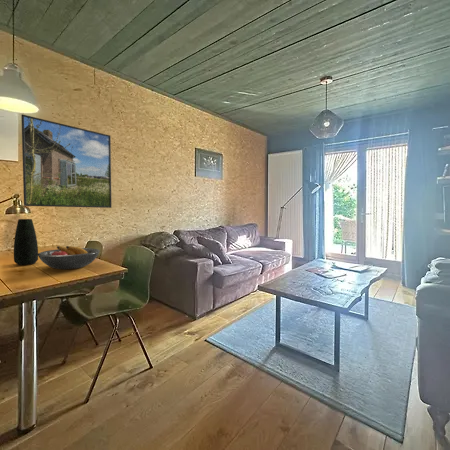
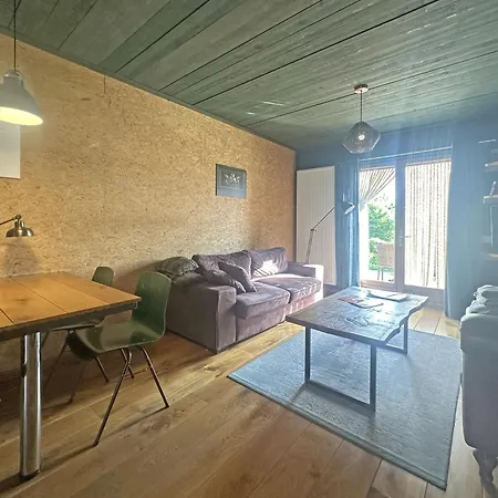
- vase (25, 241)
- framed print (71, 166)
- fruit bowl (70, 257)
